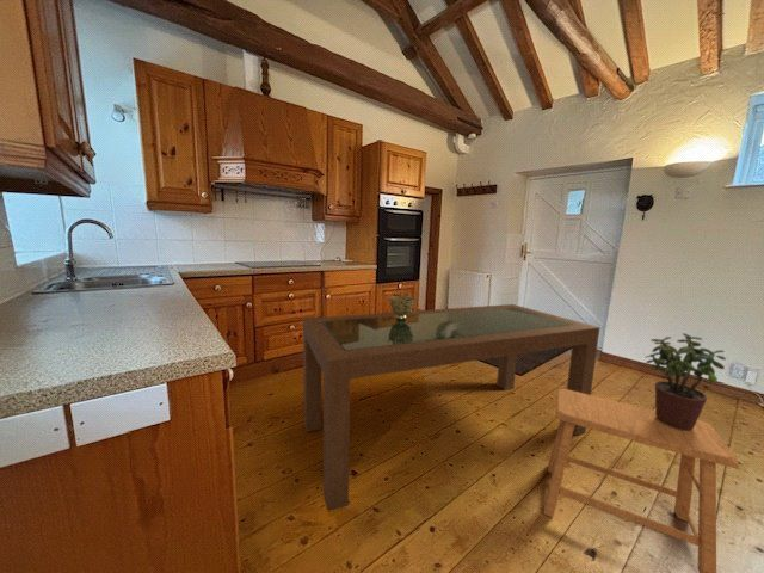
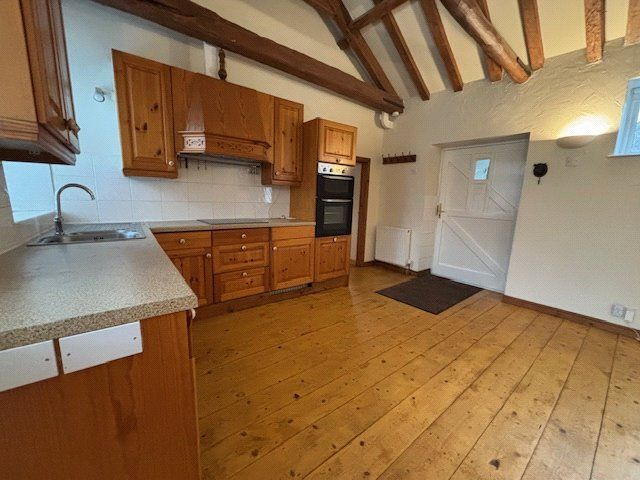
- stool (621, 473)
- decorative bowl (401, 307)
- potted plant (685, 382)
- dining table (446, 364)
